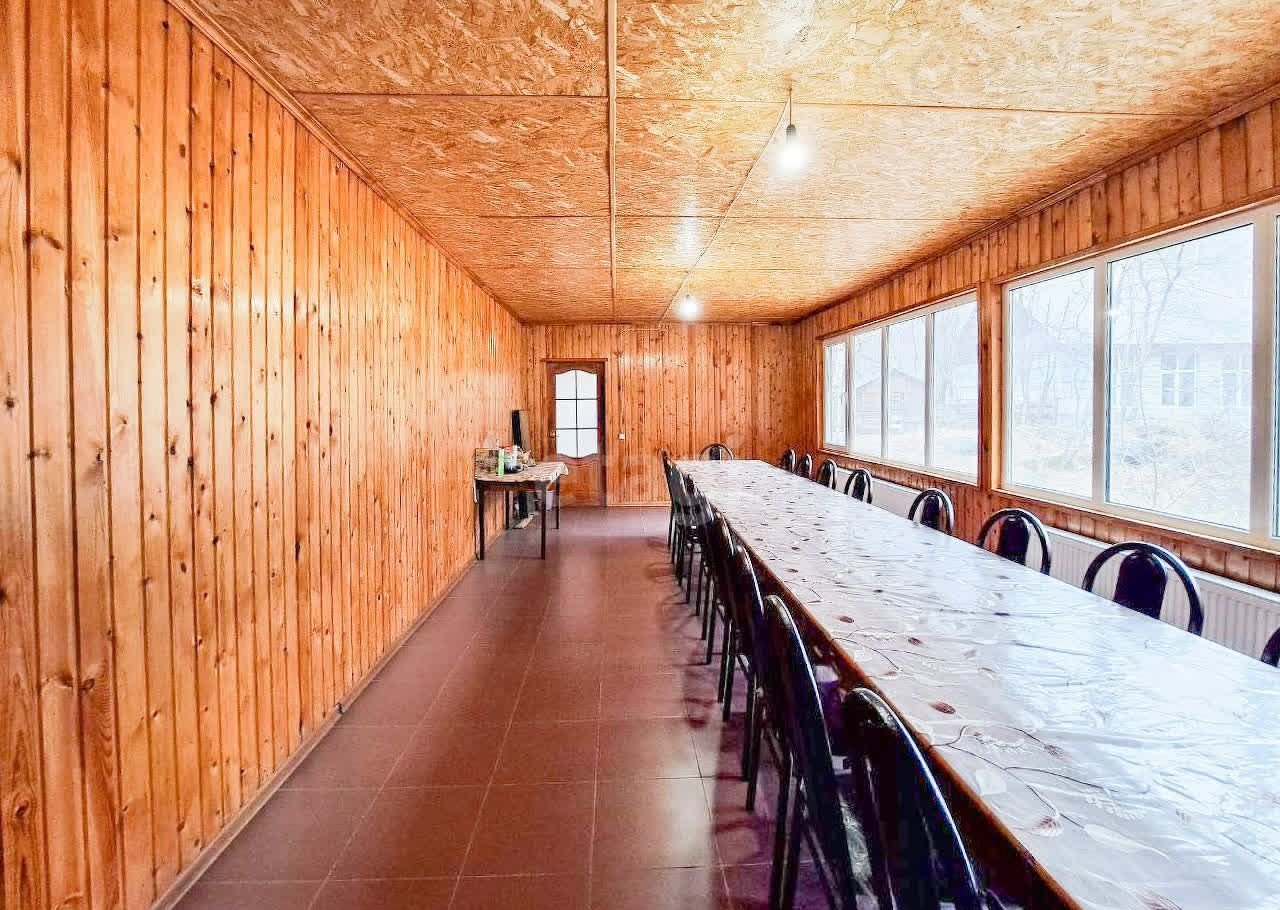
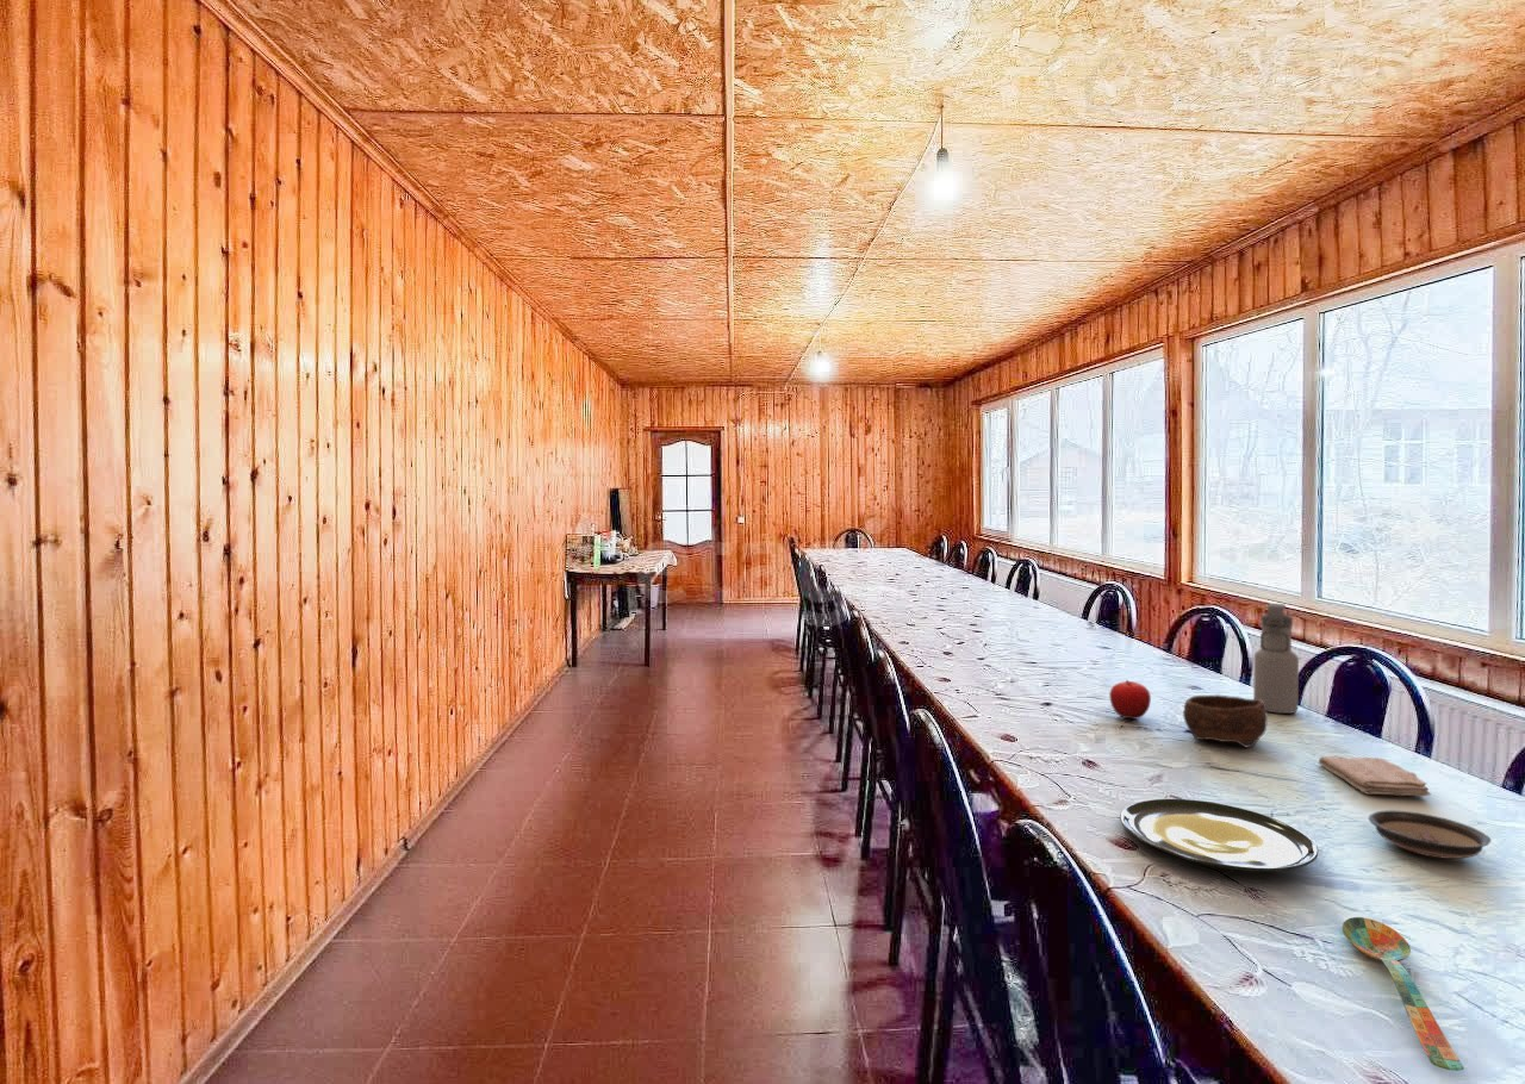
+ spoon (1399, 980)
+ fruit (1129, 698)
+ saucer (1426, 837)
+ plate (1213, 836)
+ water bottle (1275, 656)
+ washcloth (1371, 773)
+ bowl (1224, 718)
